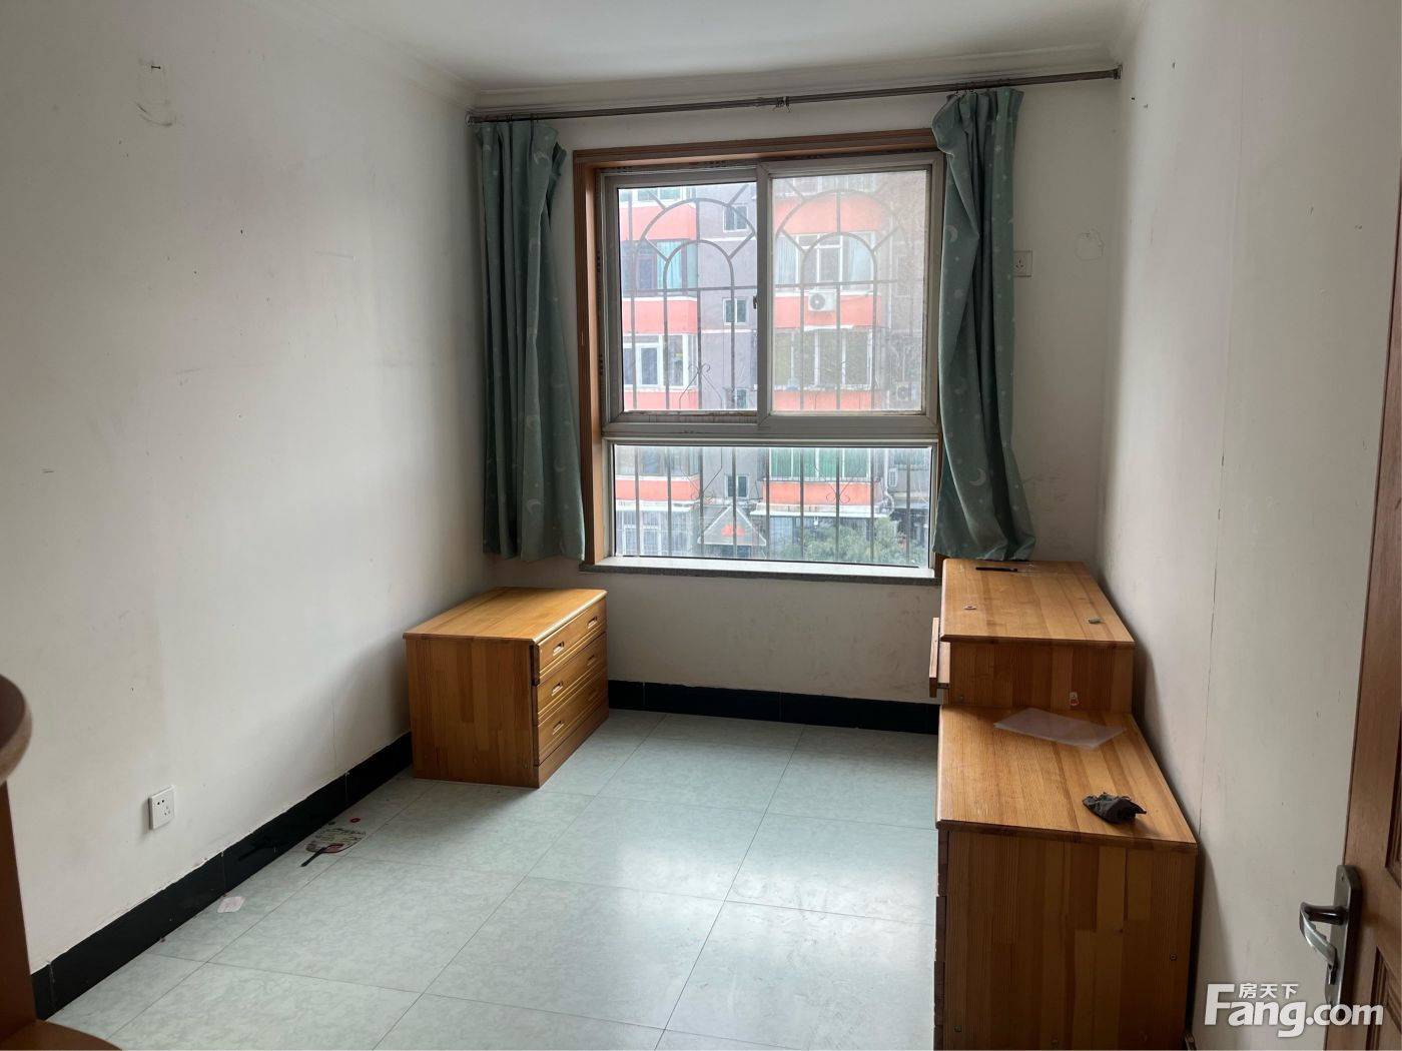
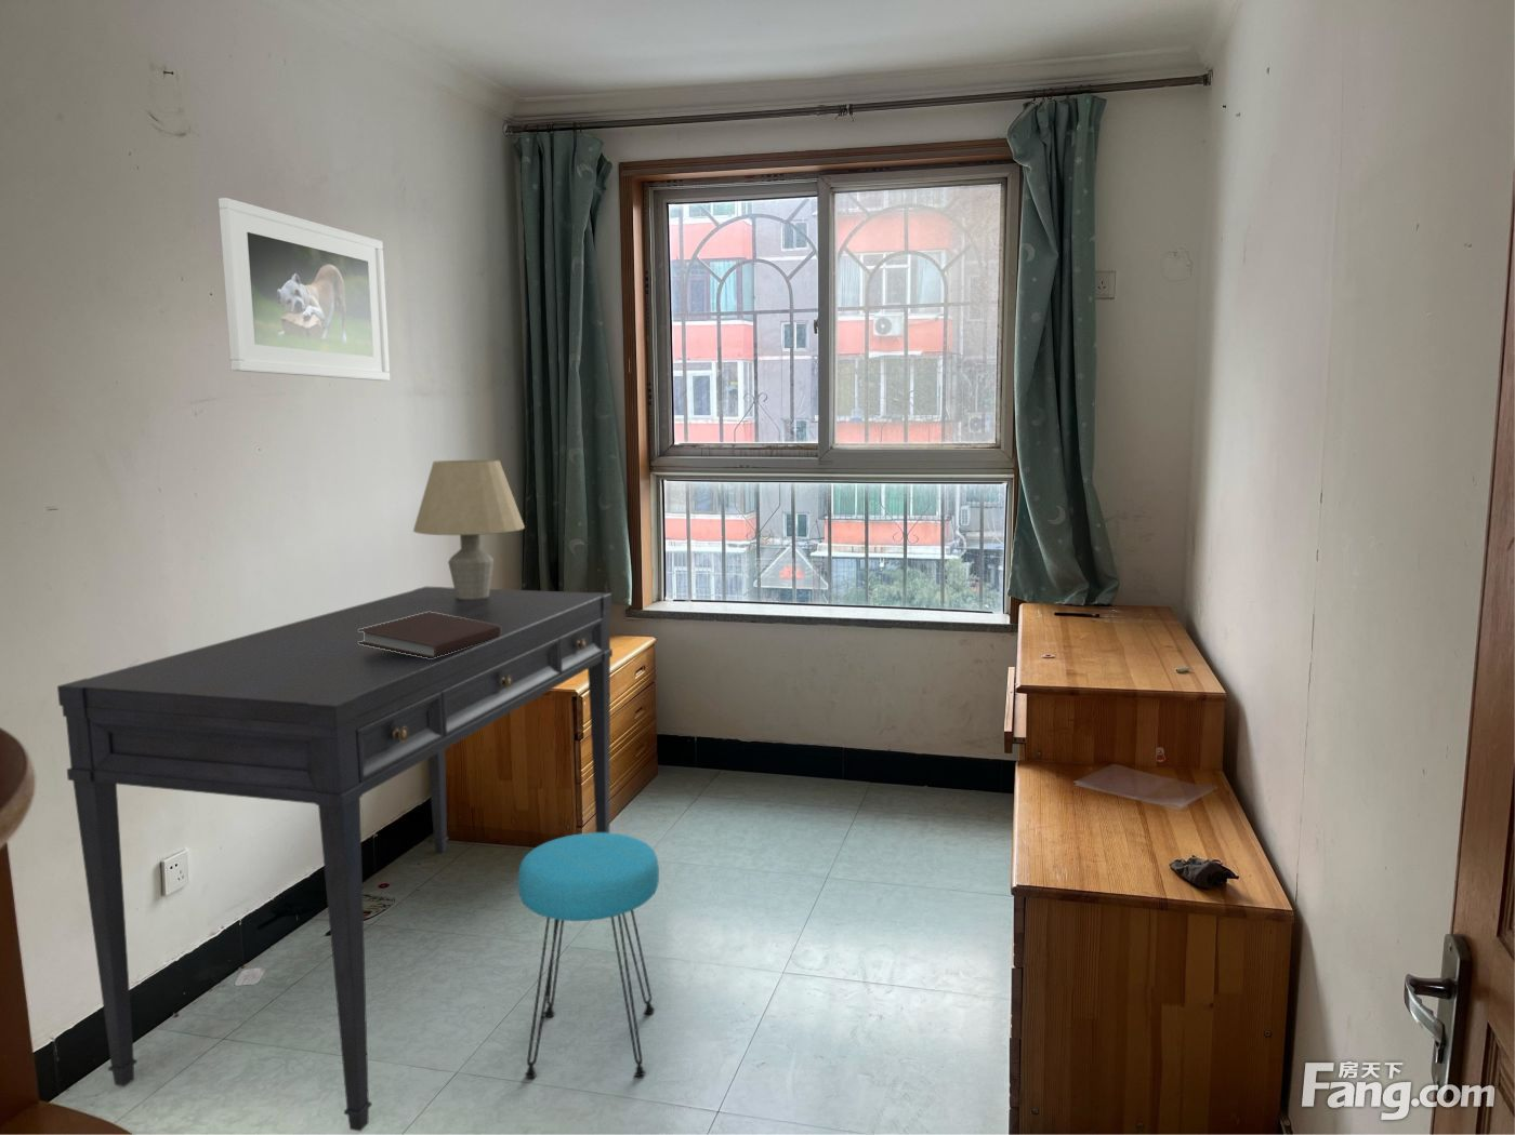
+ notebook (431, 637)
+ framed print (314, 299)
+ stool (614, 943)
+ desk (389, 780)
+ table lamp (470, 528)
